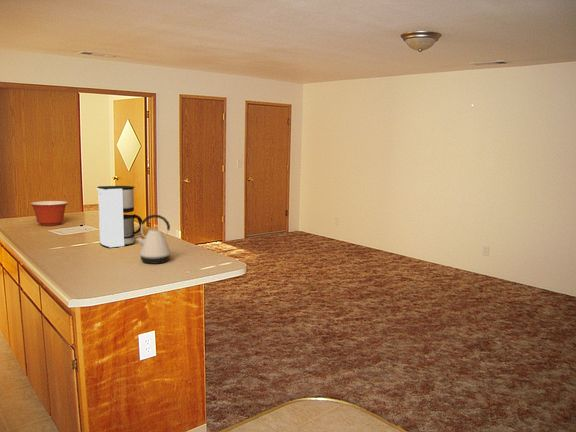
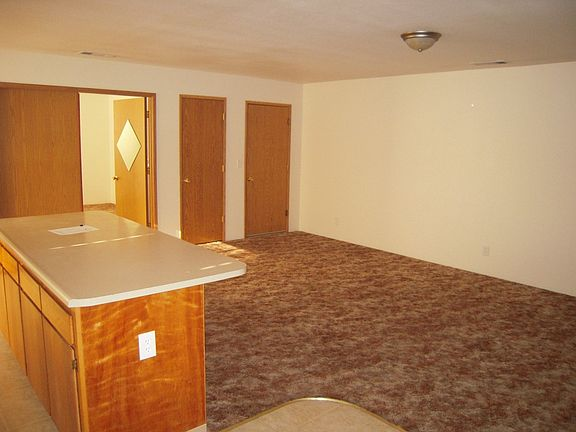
- mixing bowl (49, 213)
- coffee maker (121, 215)
- kettle (154, 238)
